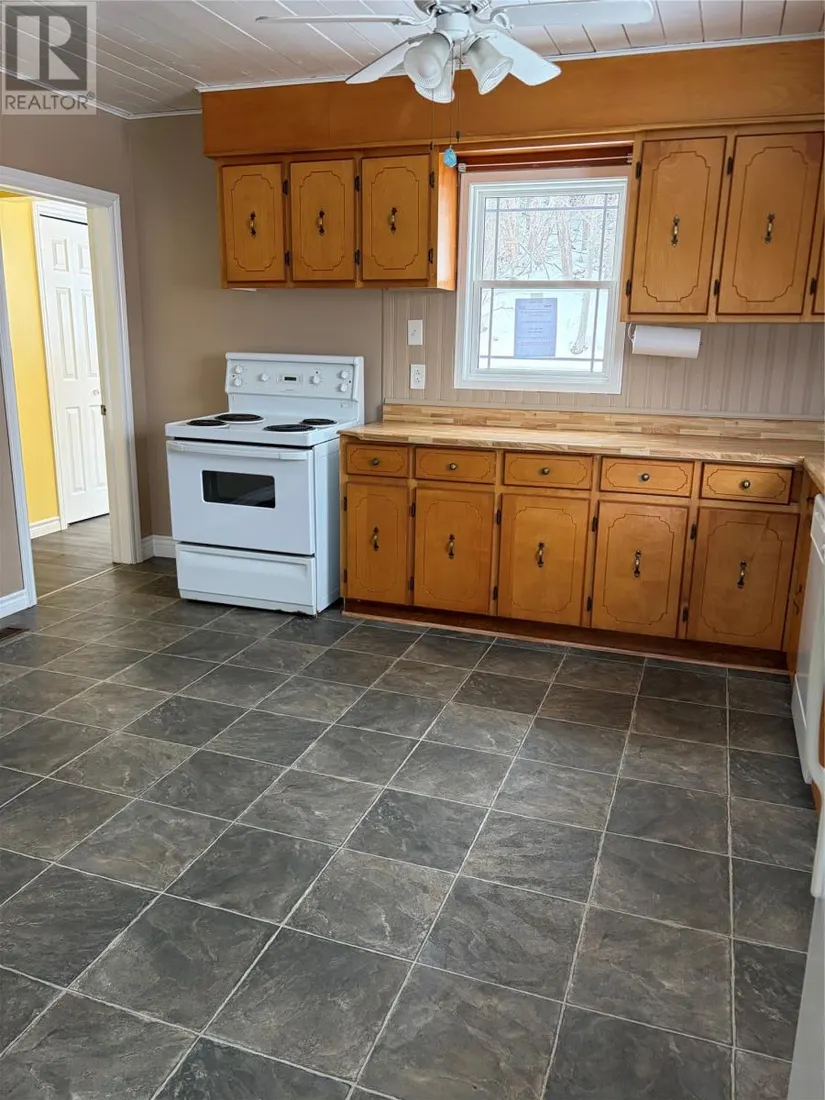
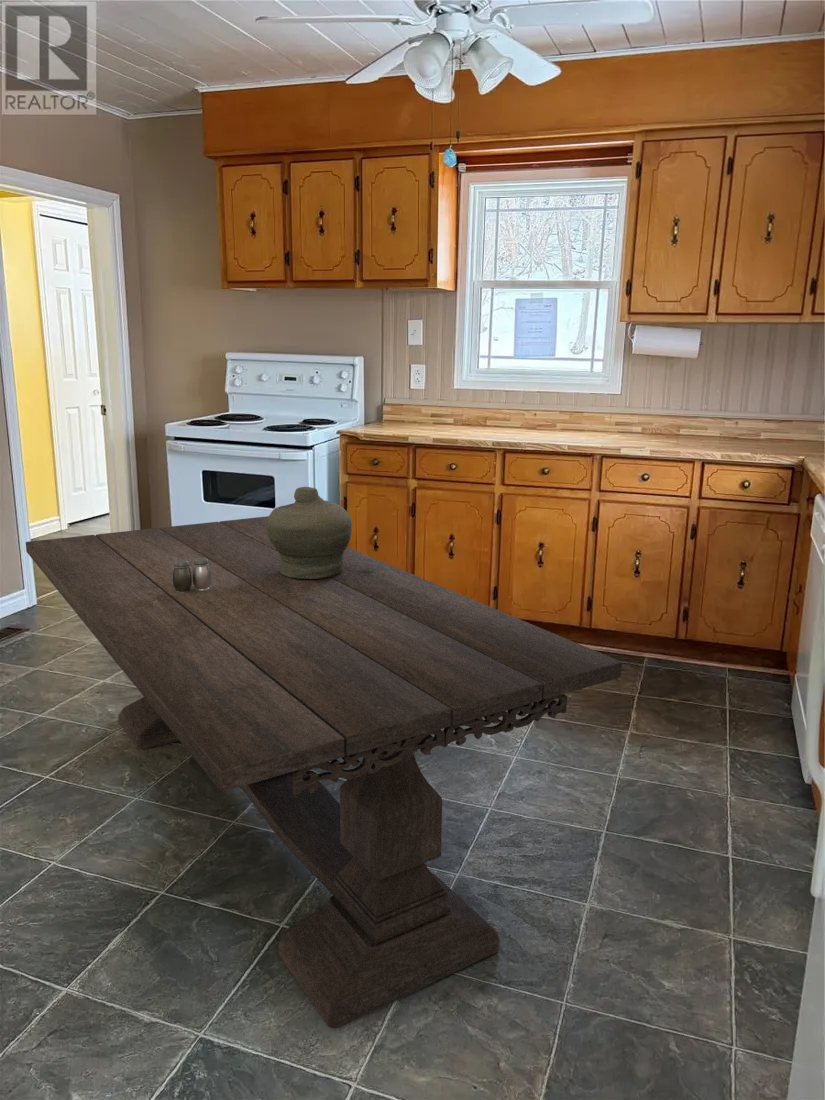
+ dining table (261, 702)
+ jar (309, 529)
+ salt and pepper shaker (192, 573)
